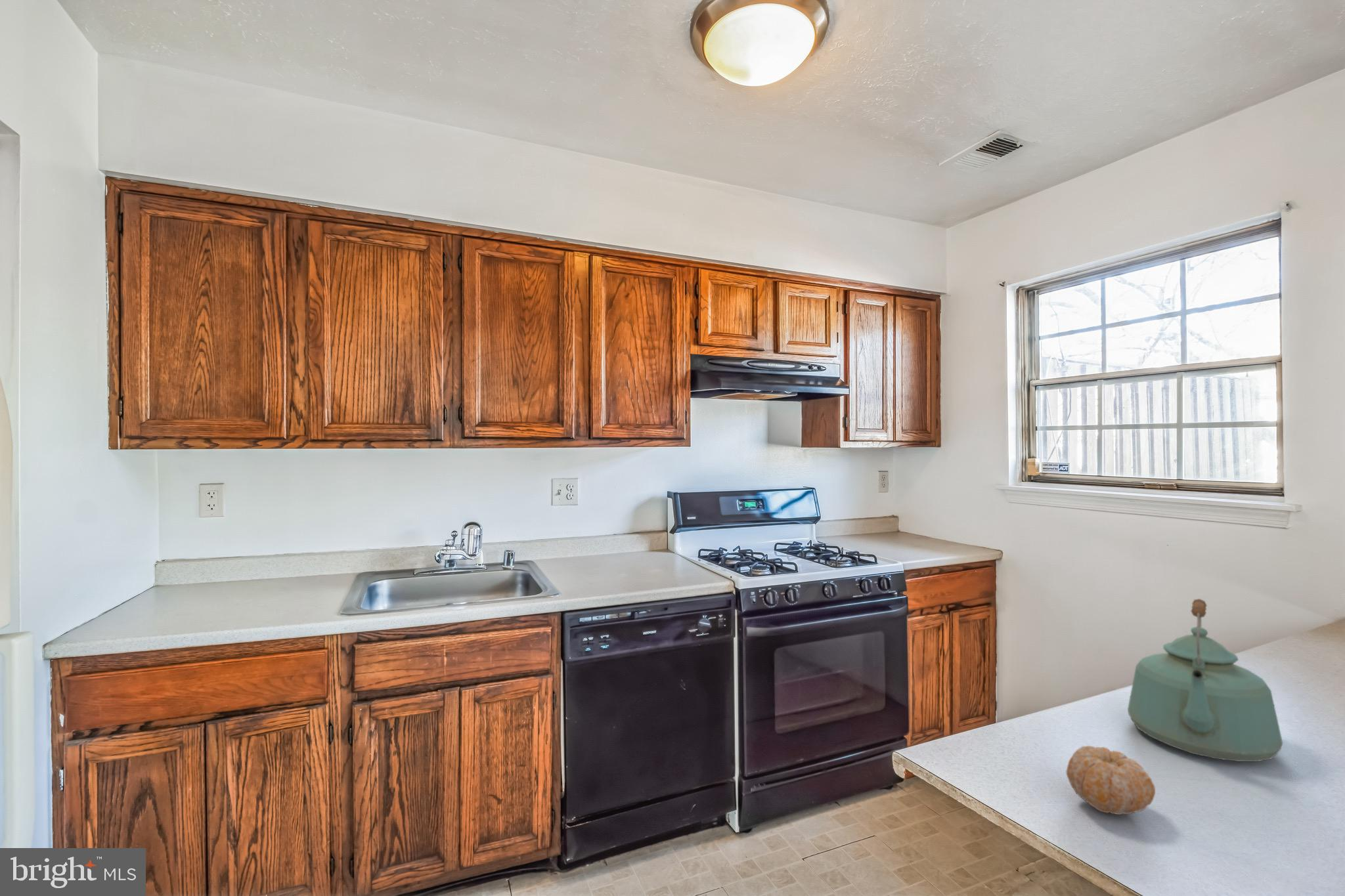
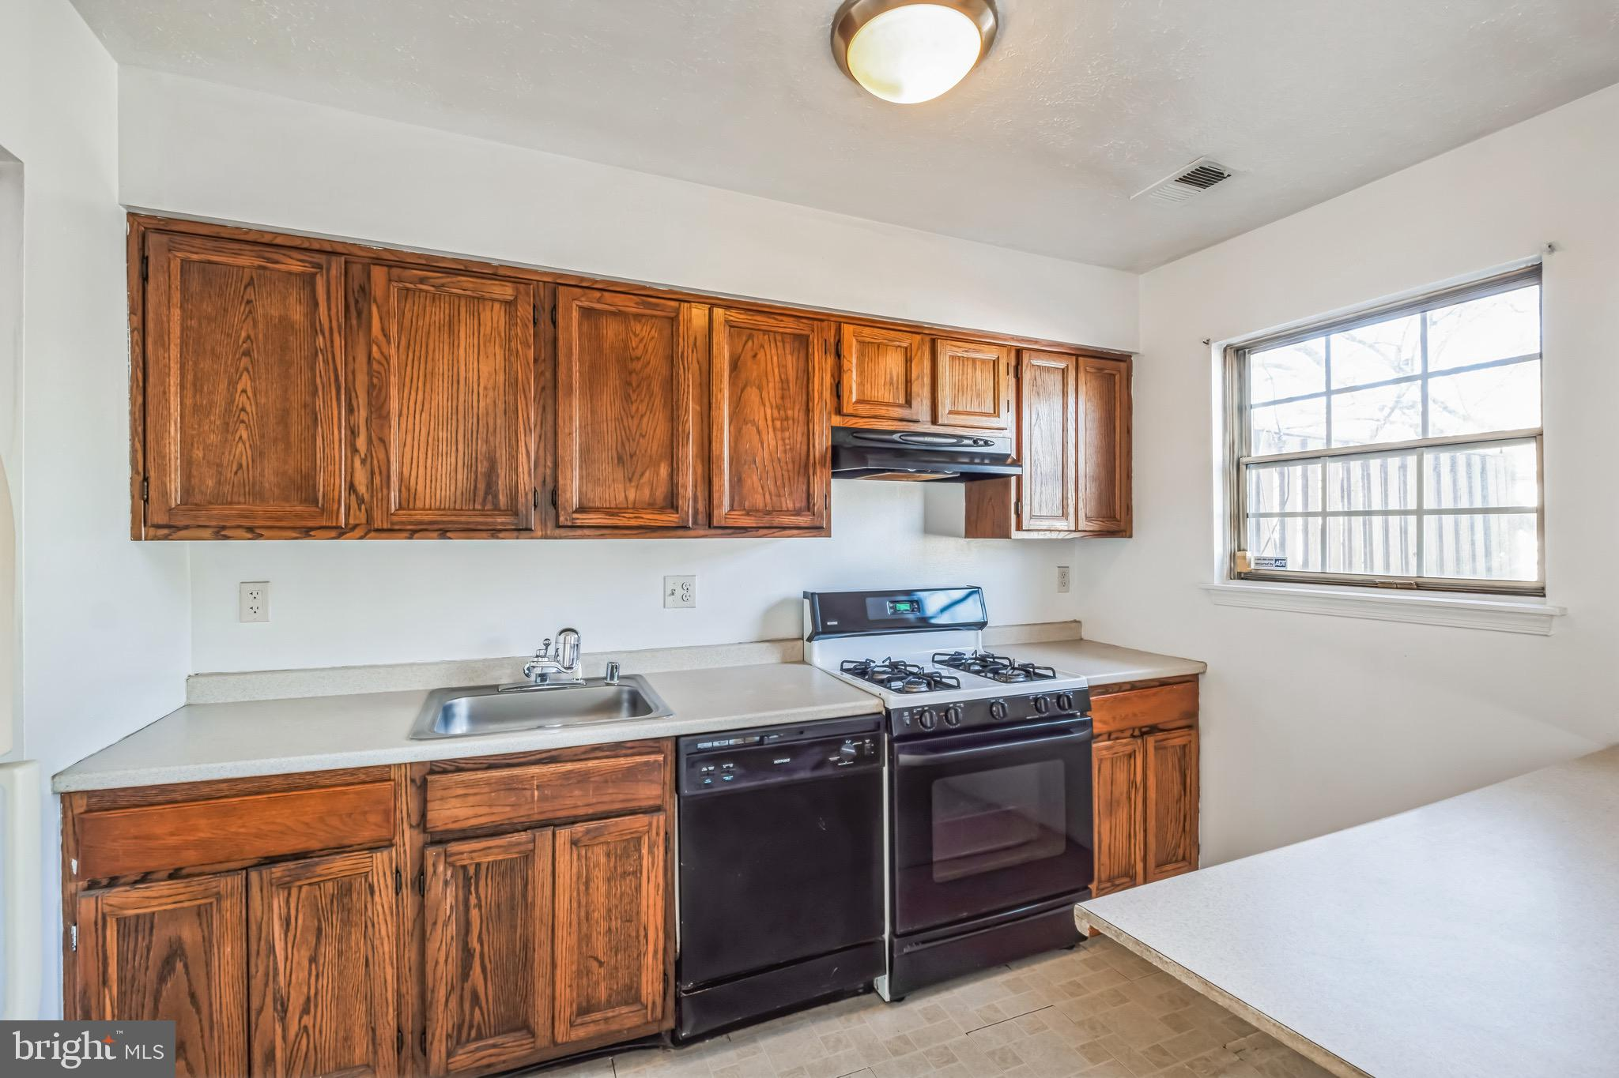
- kettle (1199, 673)
- fruit (1109, 781)
